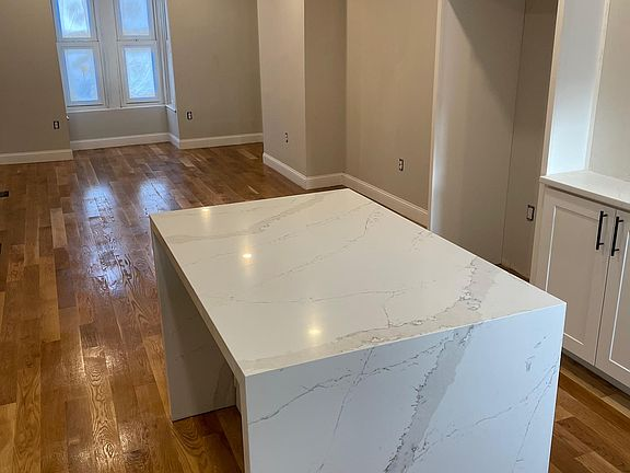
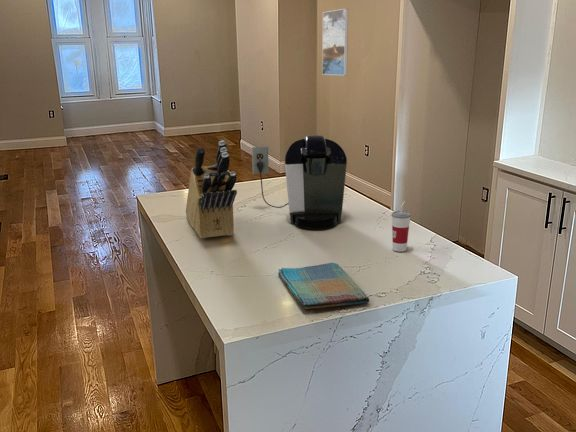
+ cup (400, 225)
+ coffee maker (298, 178)
+ knife block (209, 184)
+ dish towel (321, 284)
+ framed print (334, 43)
